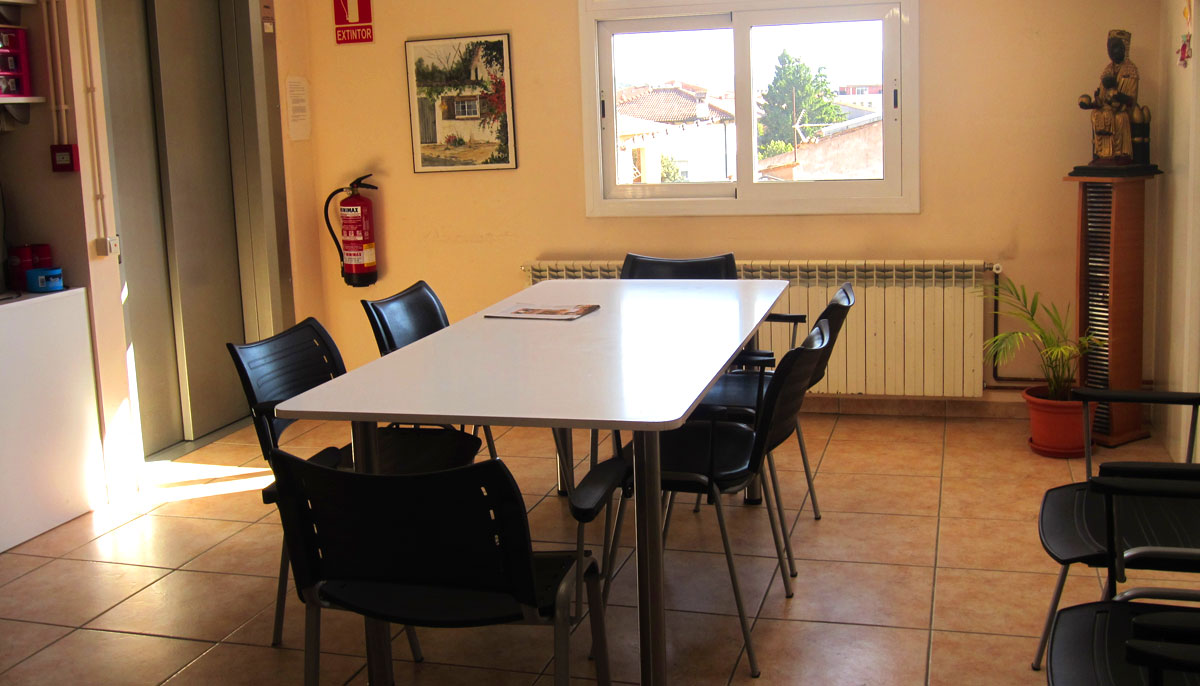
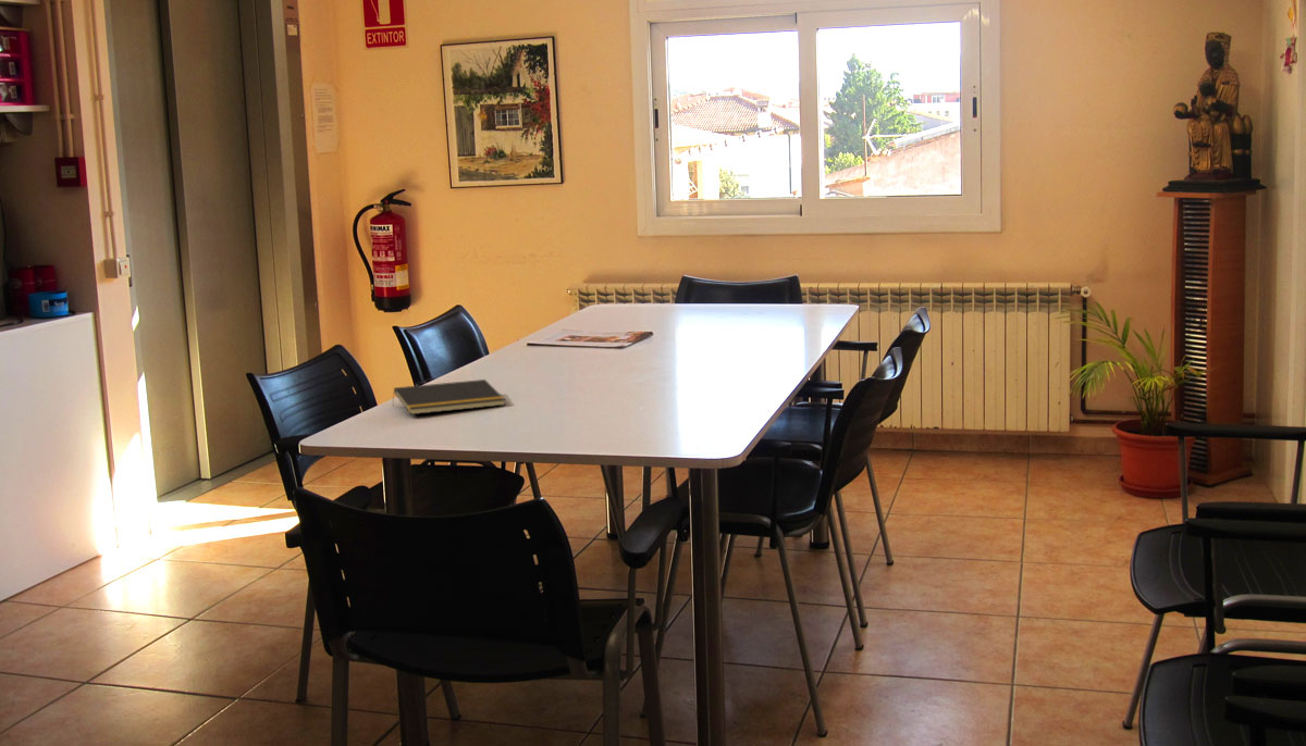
+ notepad (448, 396)
